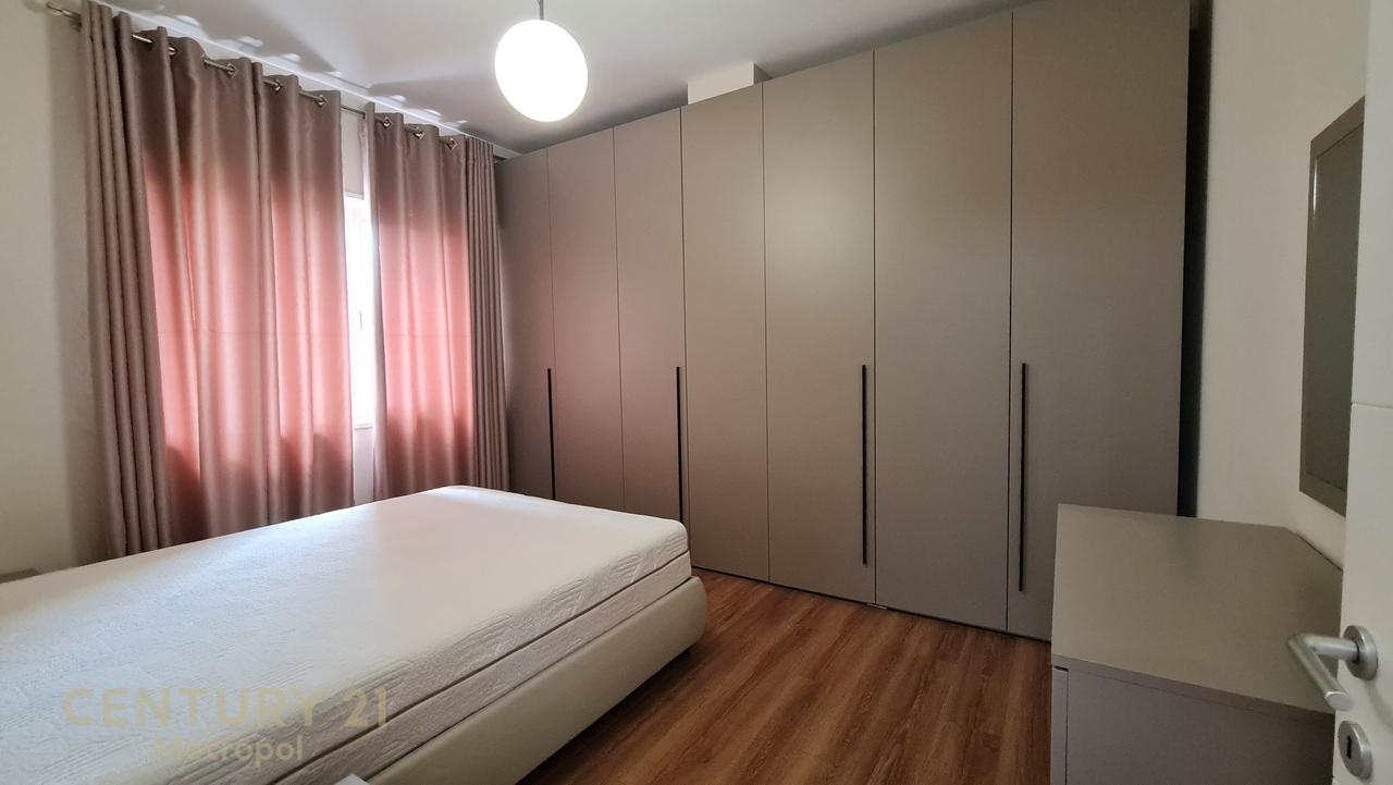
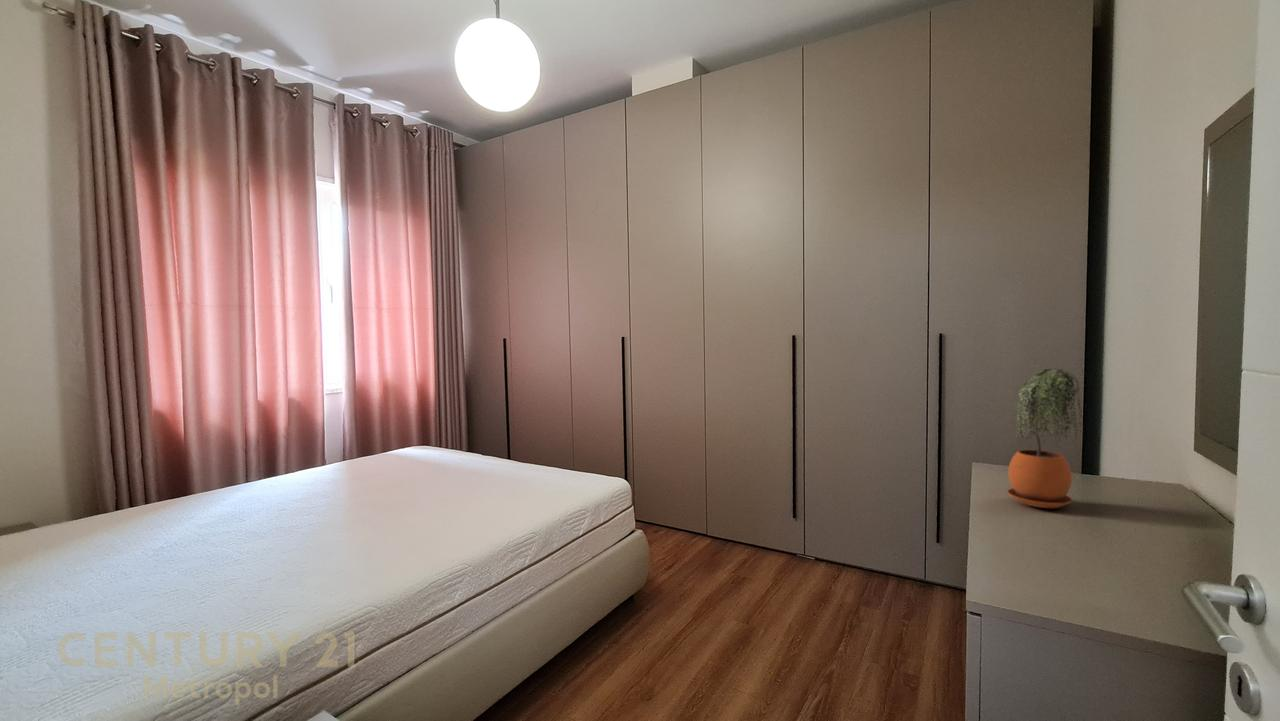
+ potted plant (1045, 436)
